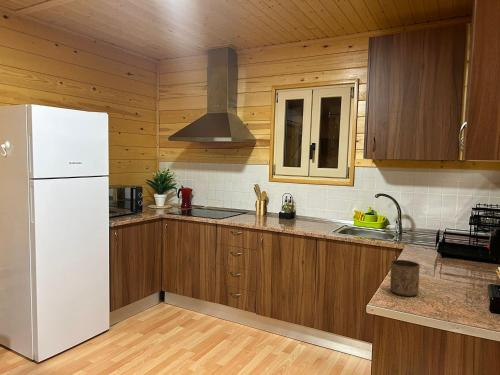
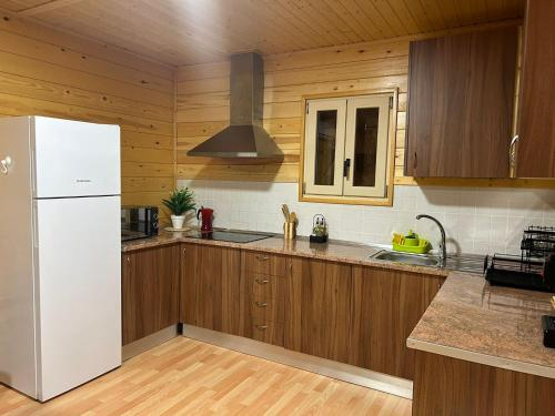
- cup (404, 277)
